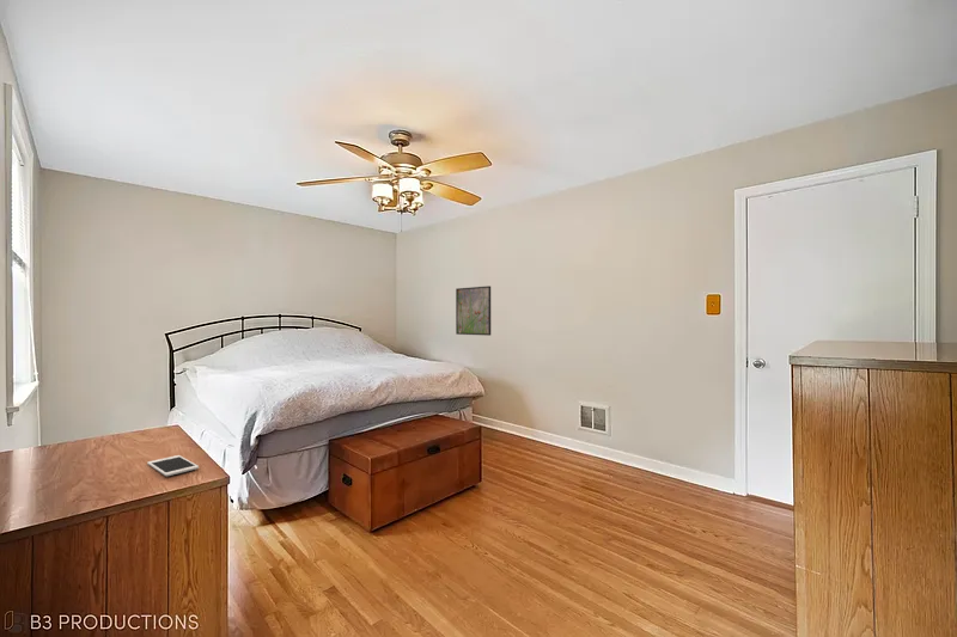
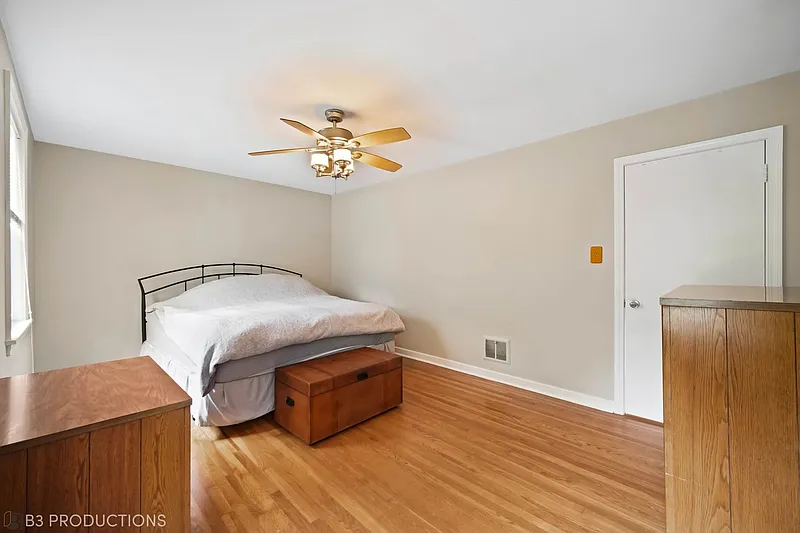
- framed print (473, 311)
- cell phone (172, 465)
